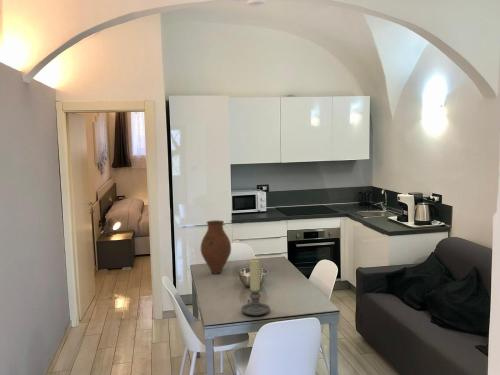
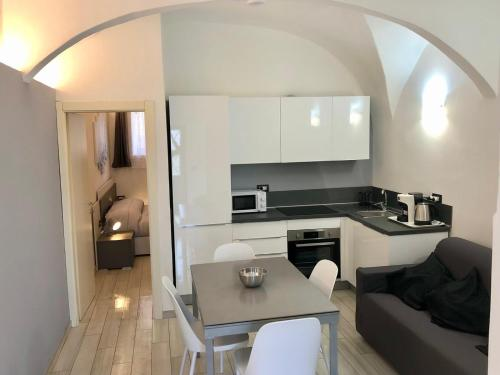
- candle holder (254, 285)
- vase (215, 247)
